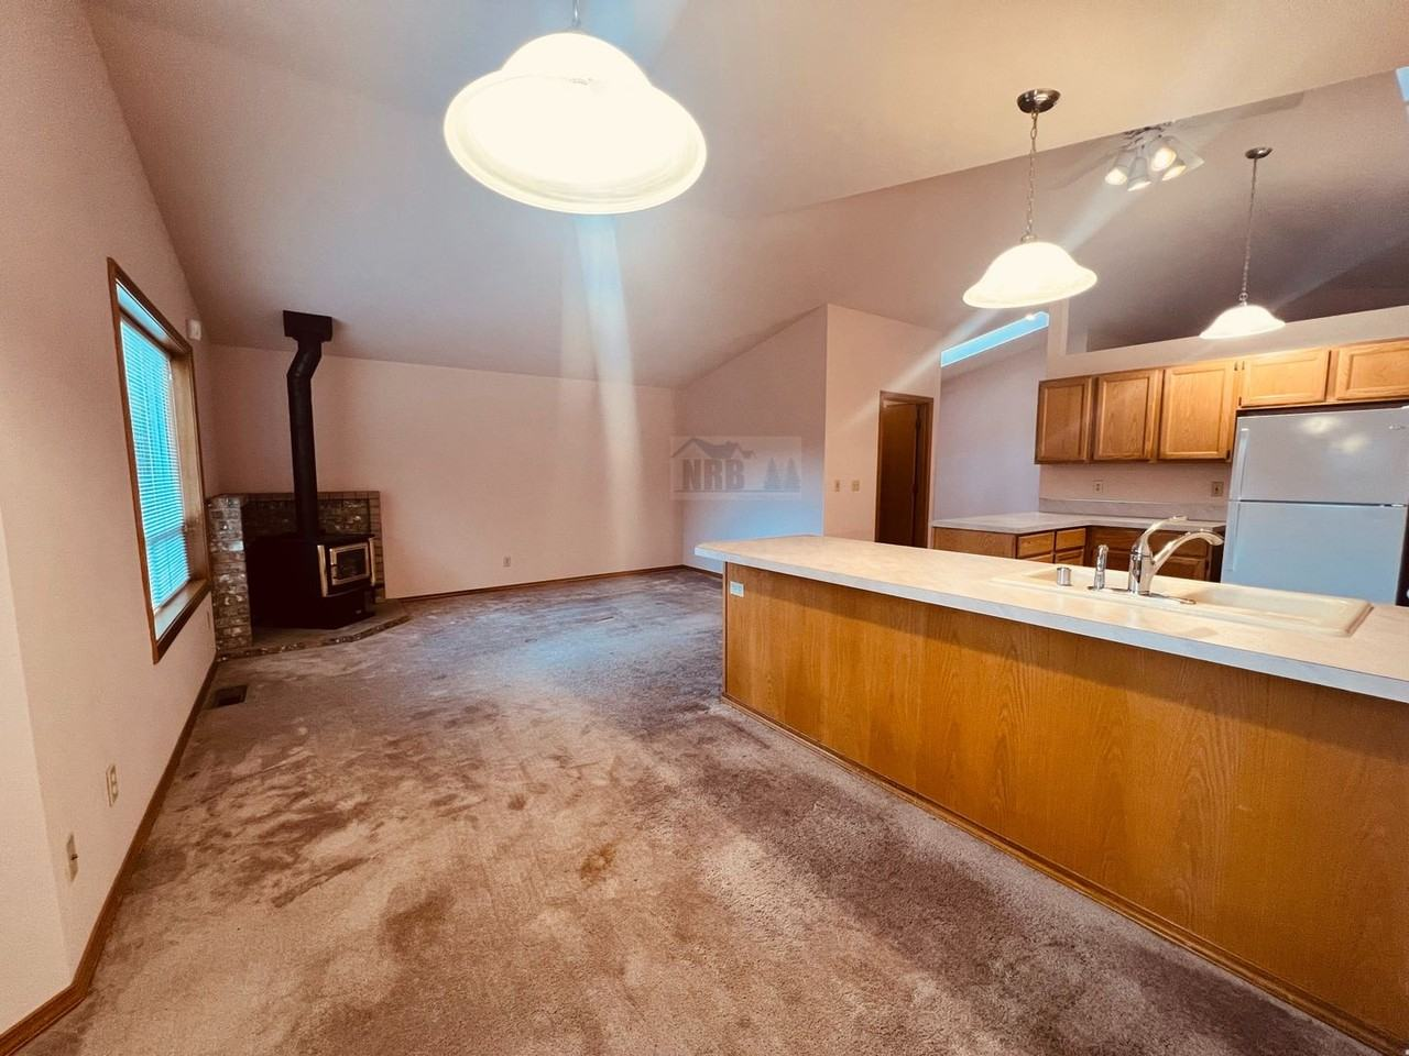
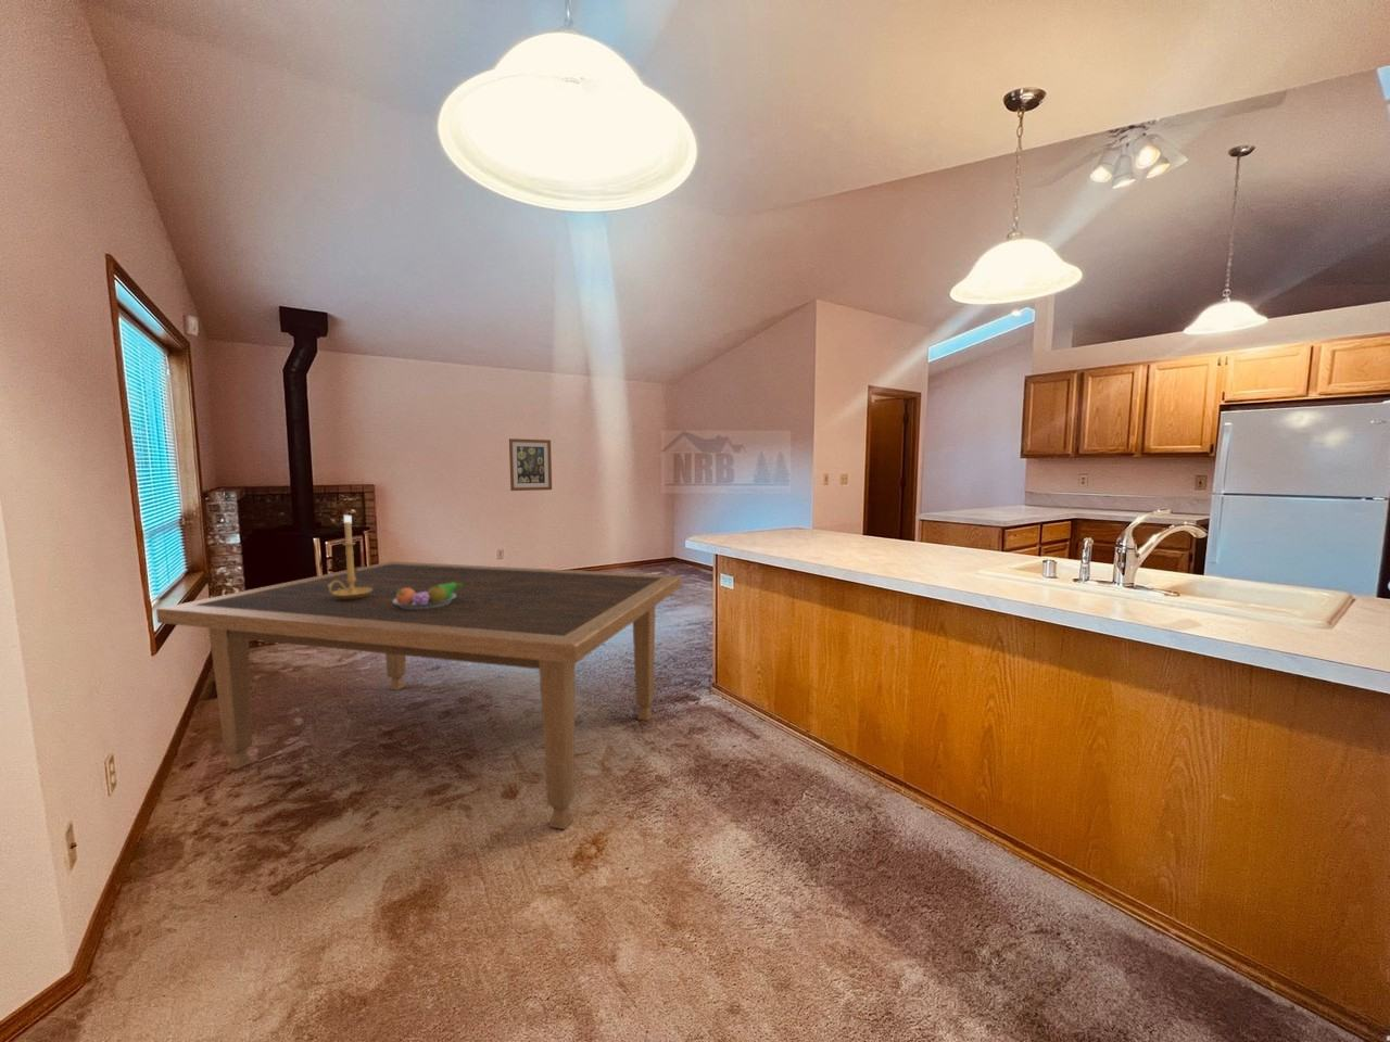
+ wall art (531, 464)
+ fruit bowl (428, 591)
+ dining table (456, 660)
+ candle holder (348, 556)
